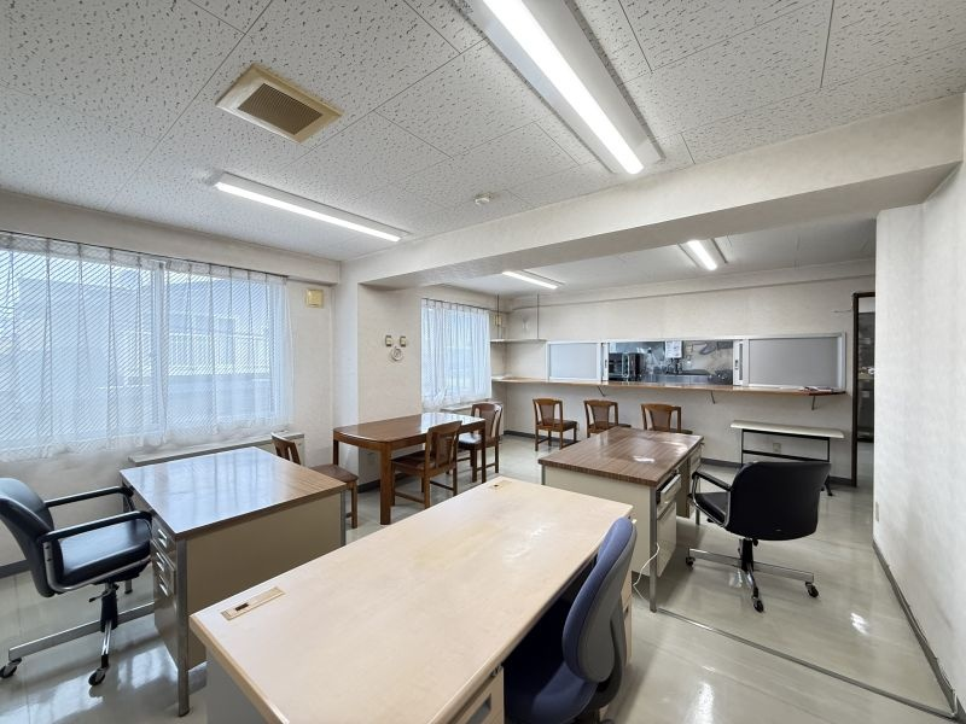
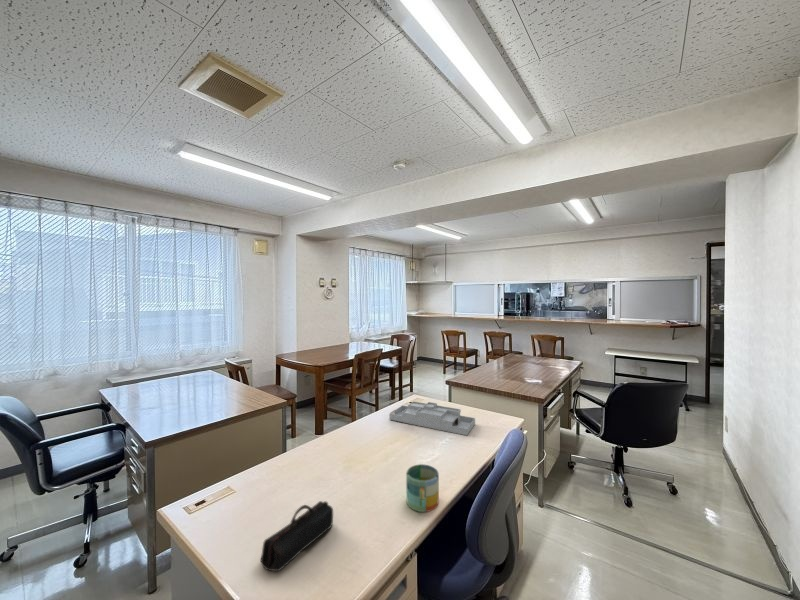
+ pencil case (300, 526)
+ mug (422, 489)
+ desk organizer (431, 414)
